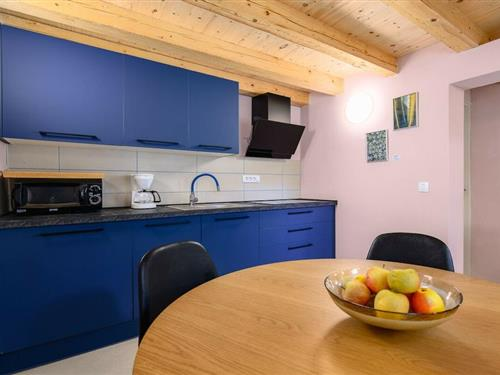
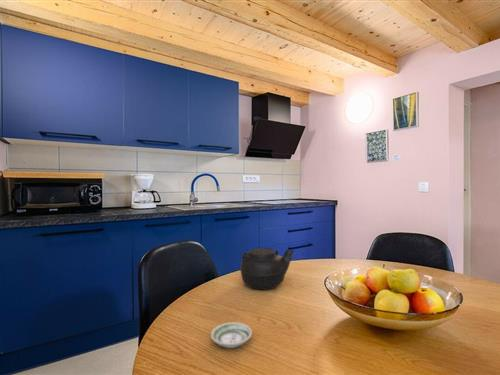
+ saucer (231, 337)
+ teapot (267, 267)
